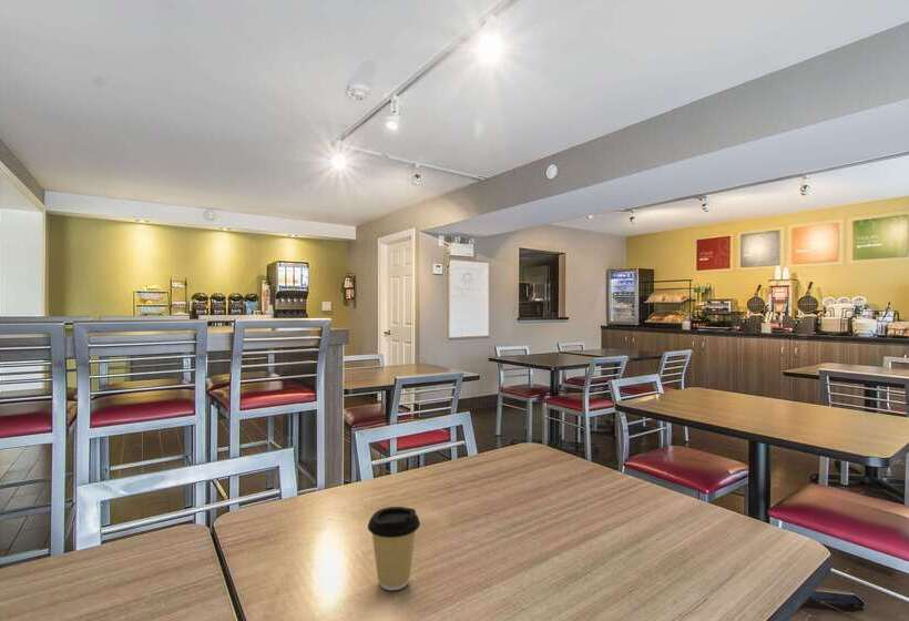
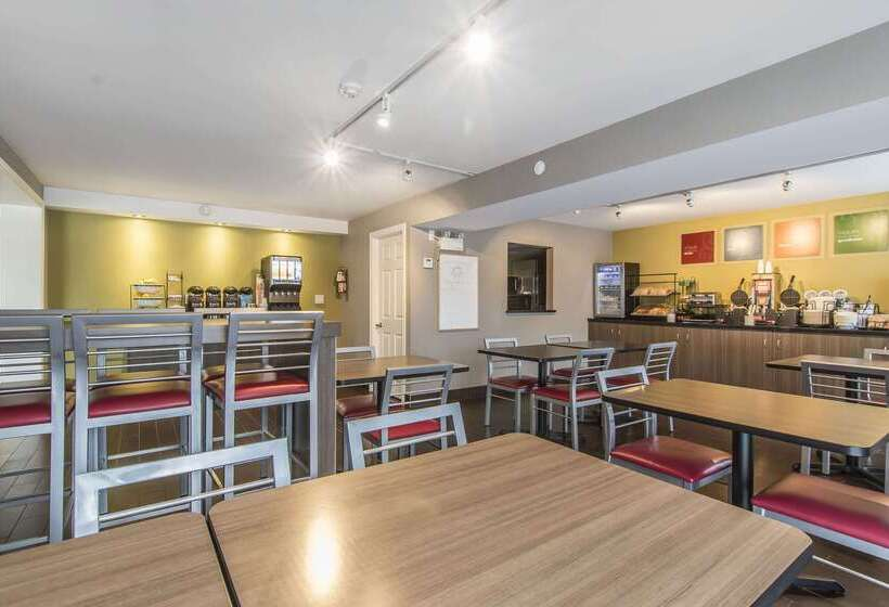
- coffee cup (394, 547)
